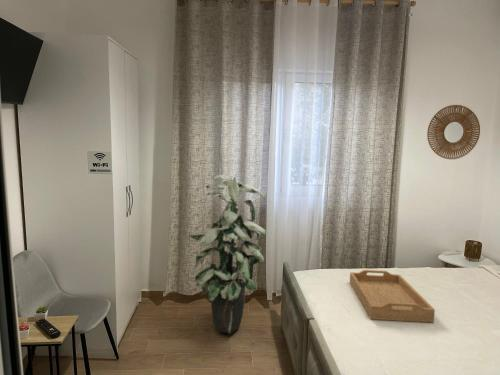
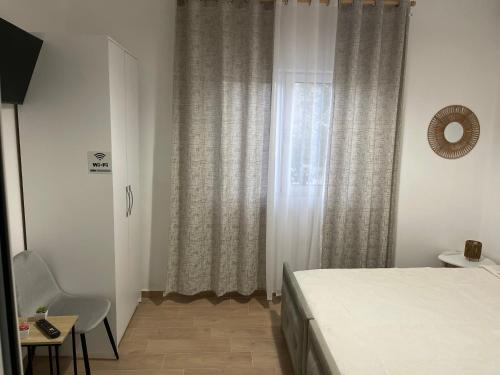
- indoor plant (227, 252)
- serving tray (386, 292)
